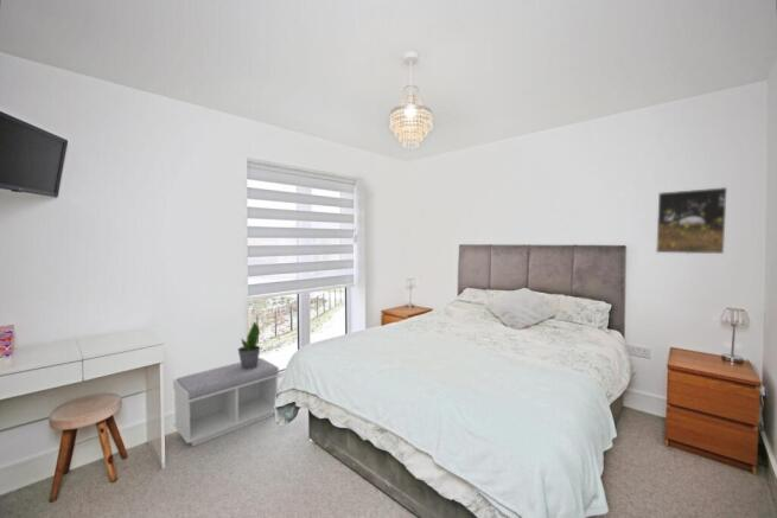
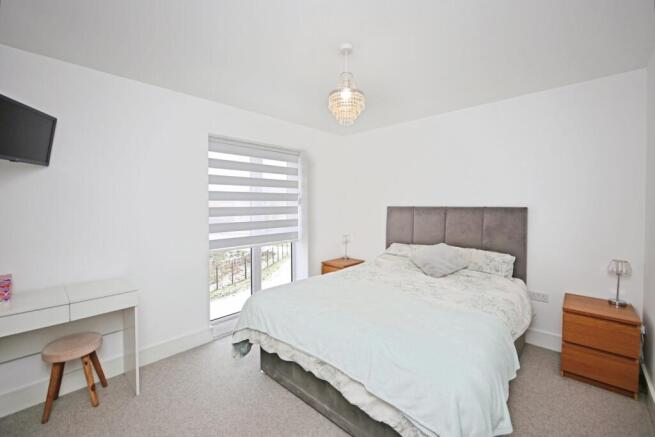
- bench (229, 396)
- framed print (689, 222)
- potted plant (249, 344)
